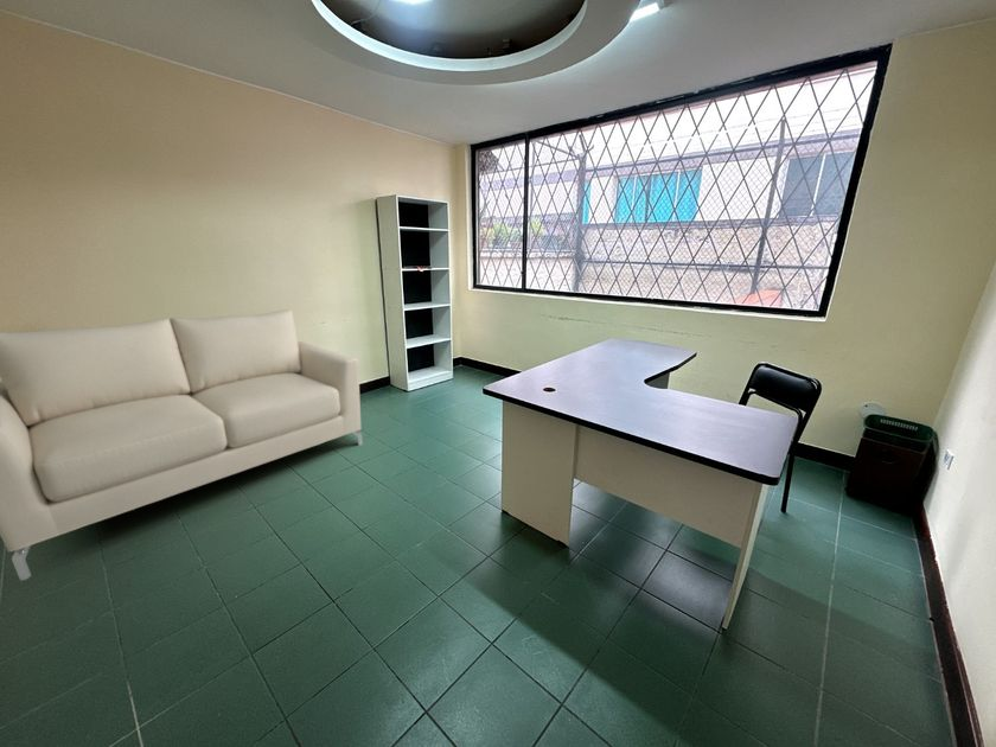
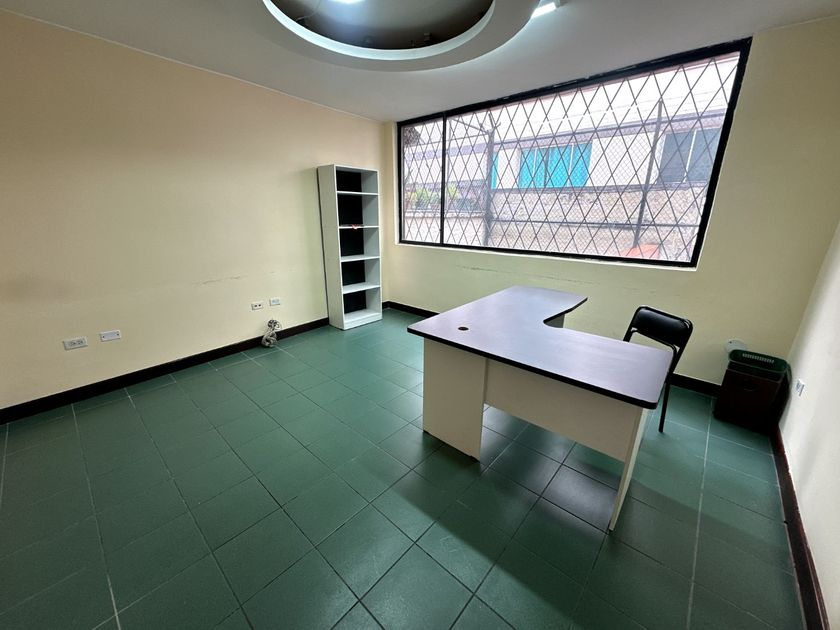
- sofa (199, 401)
